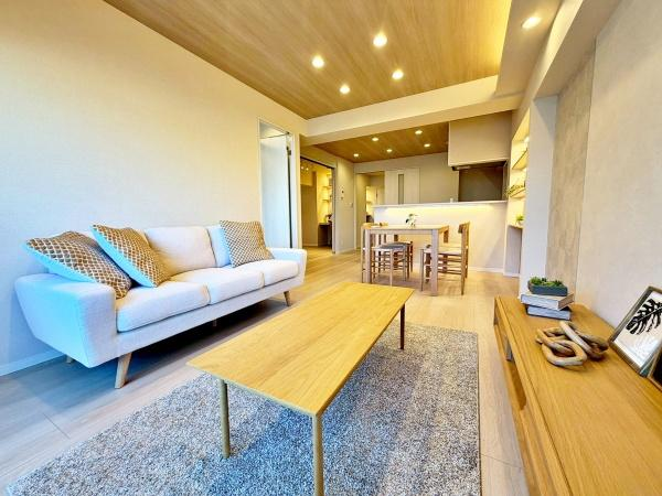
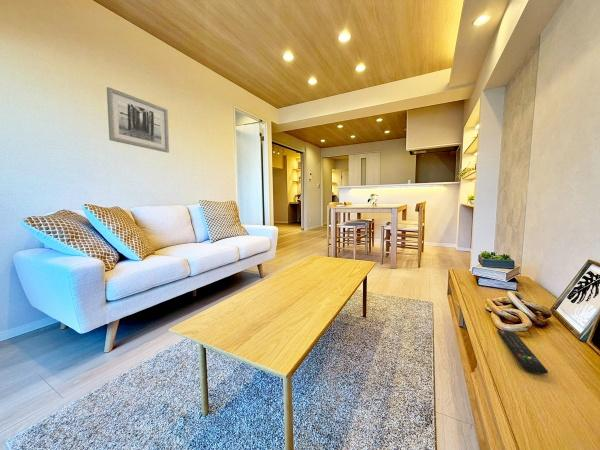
+ wall art (141, 123)
+ remote control (518, 348)
